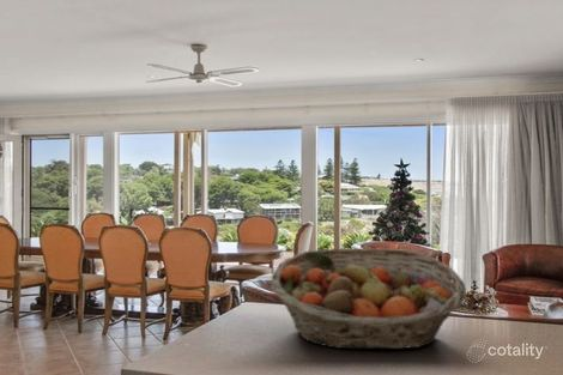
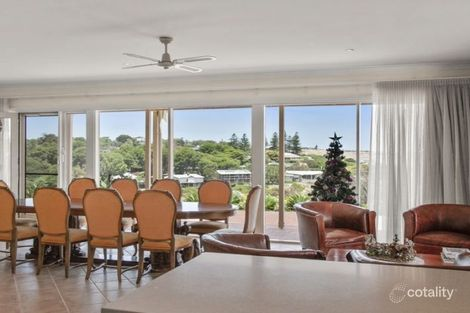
- fruit basket (365, 294)
